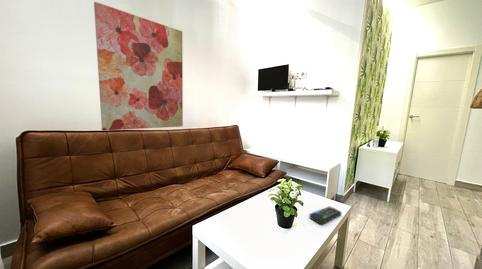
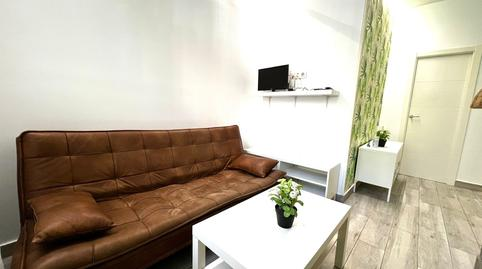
- wall art (146, 75)
- remote control (325, 214)
